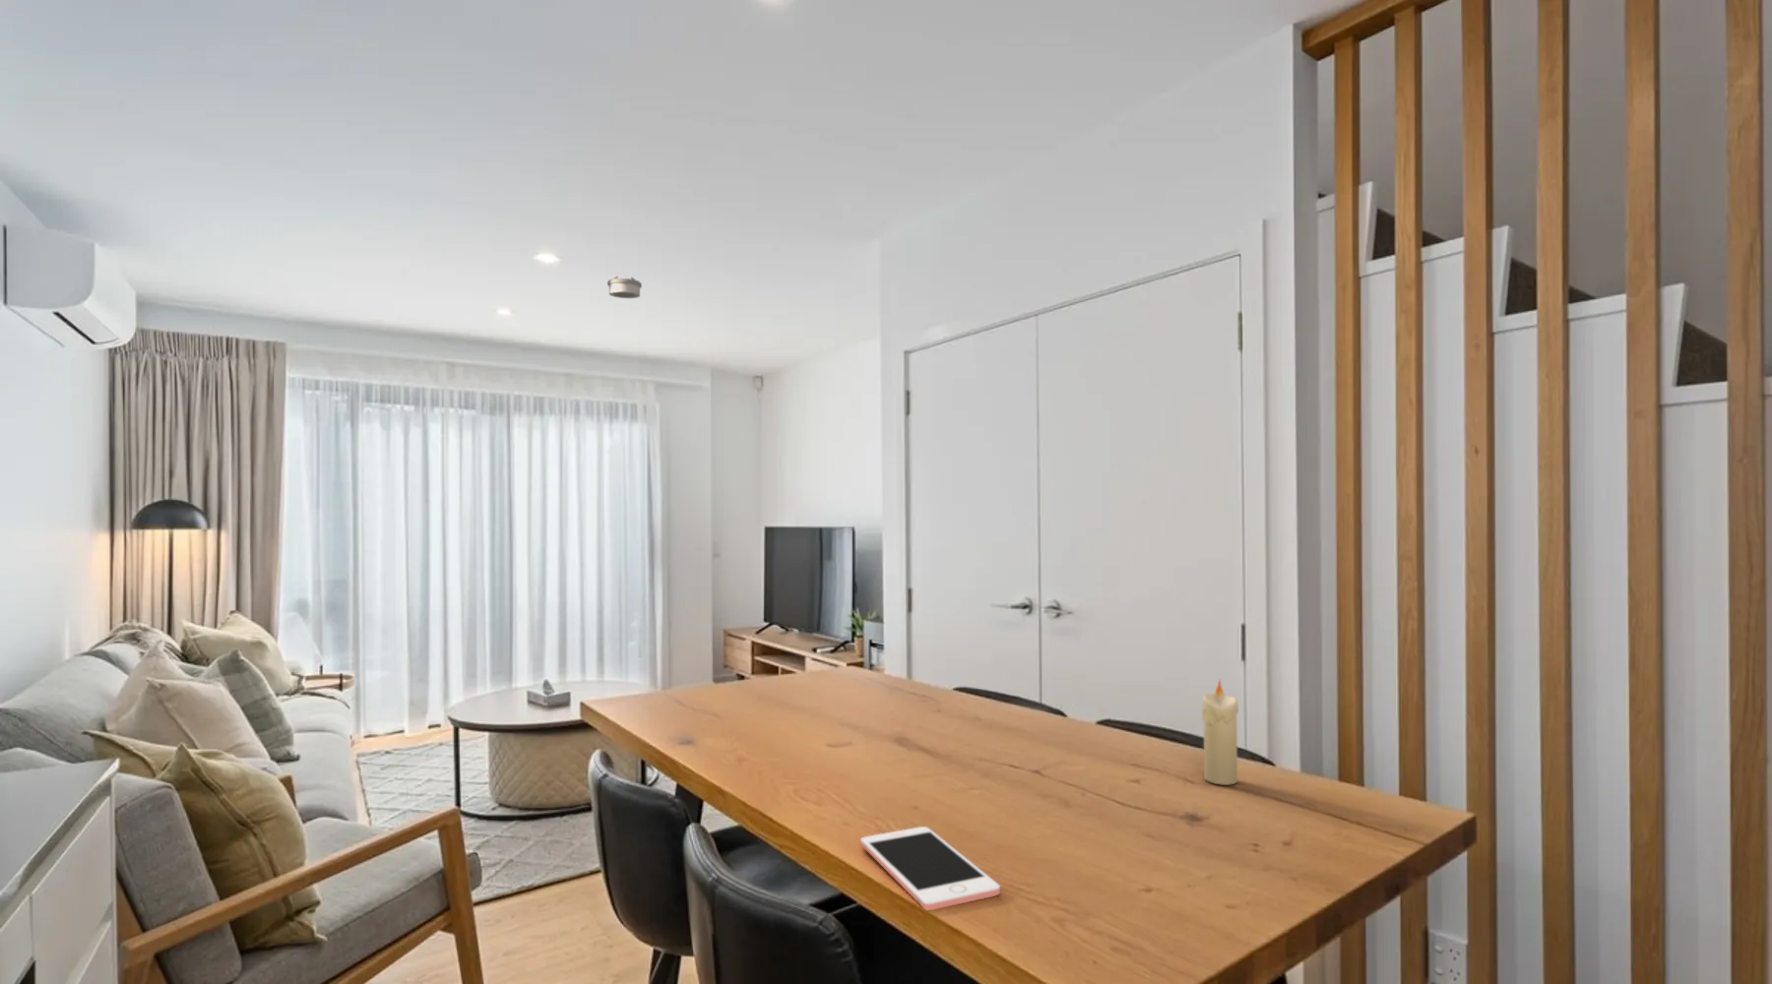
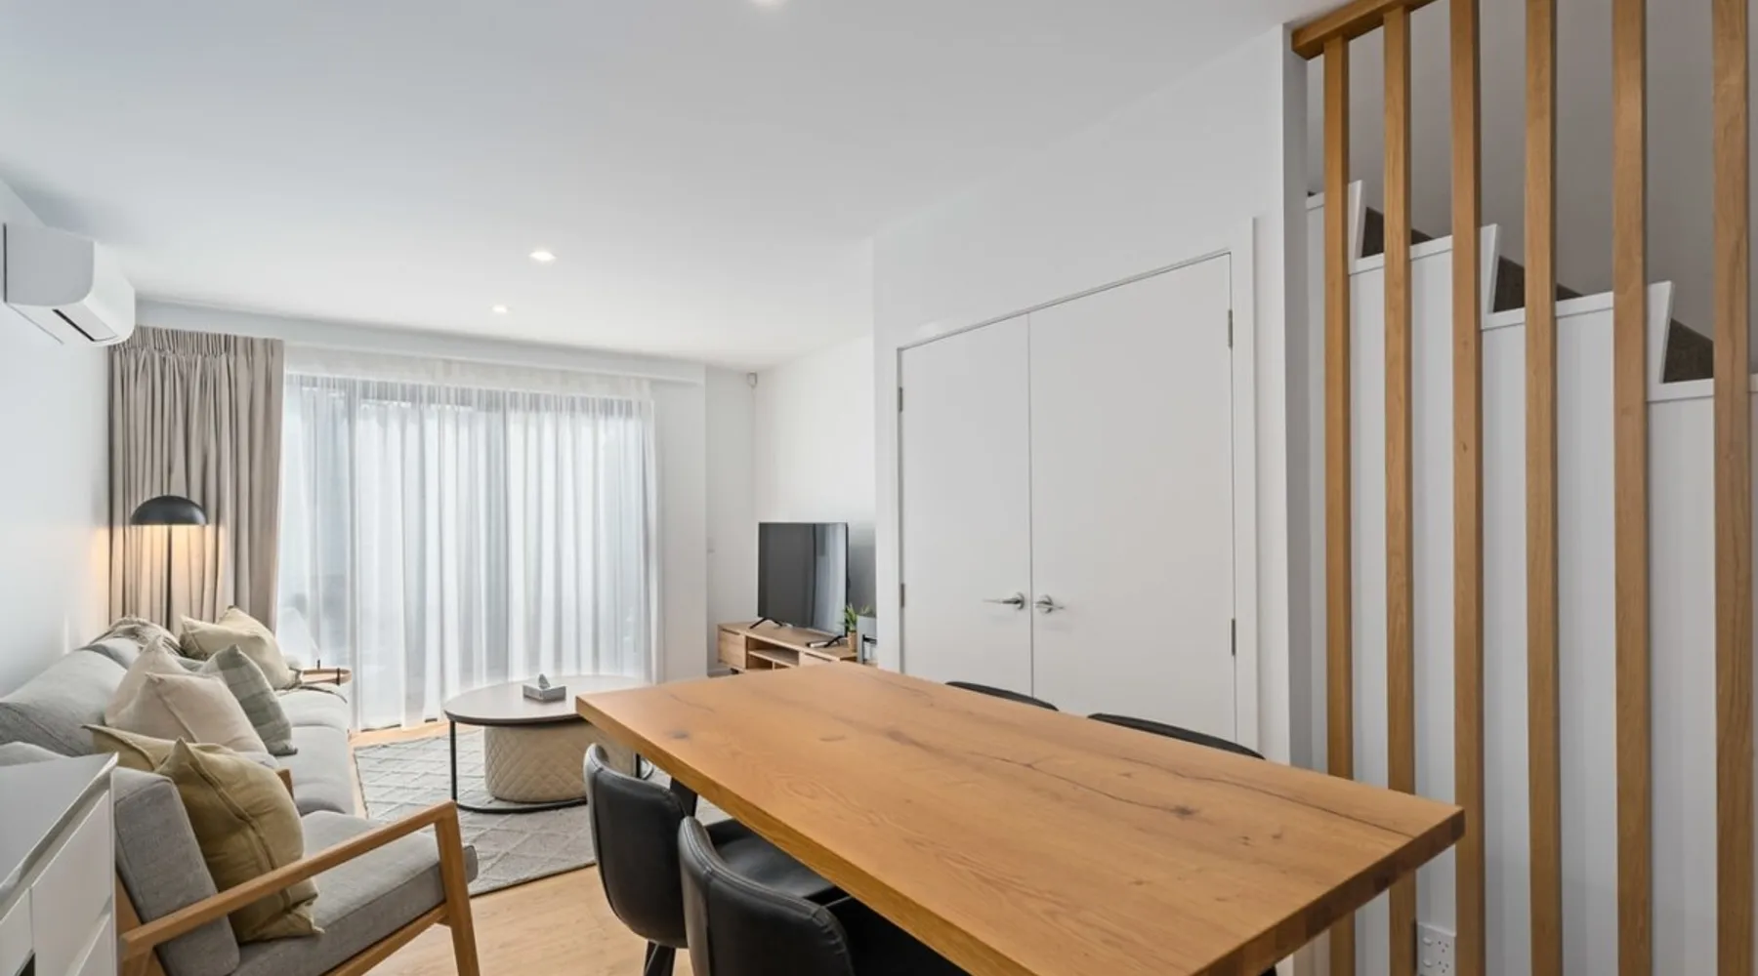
- smoke detector (624, 286)
- cell phone (925, 864)
- candle (1221, 730)
